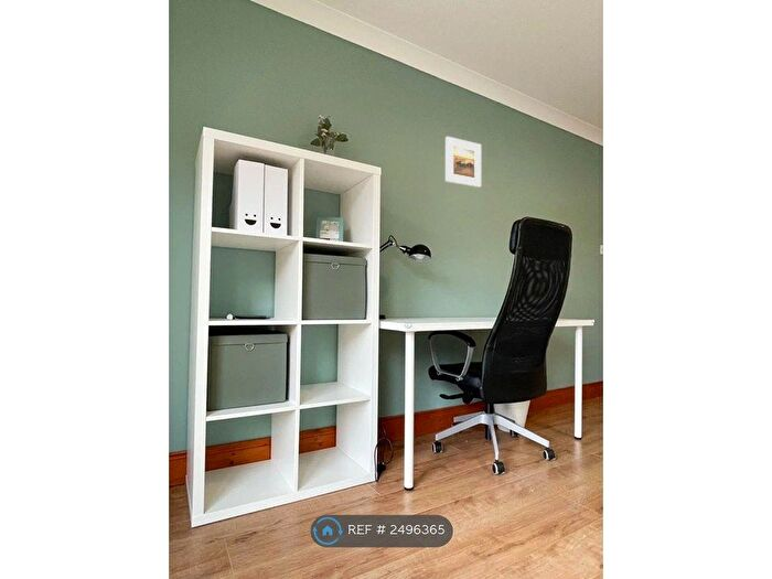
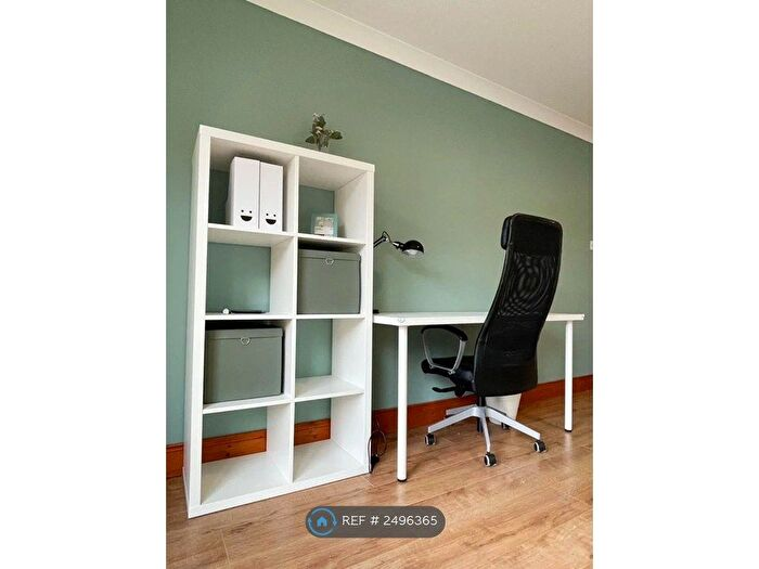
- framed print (463, 162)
